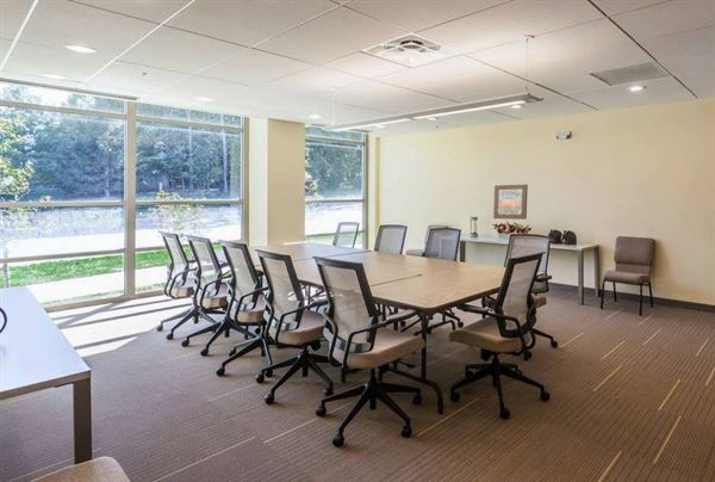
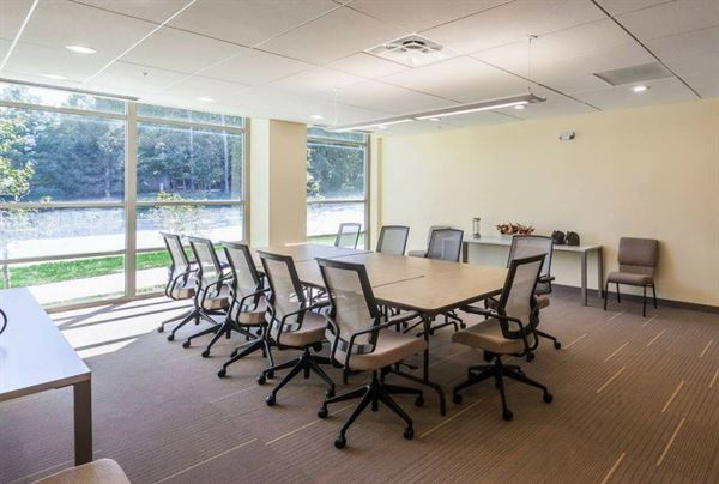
- wall art (510, 202)
